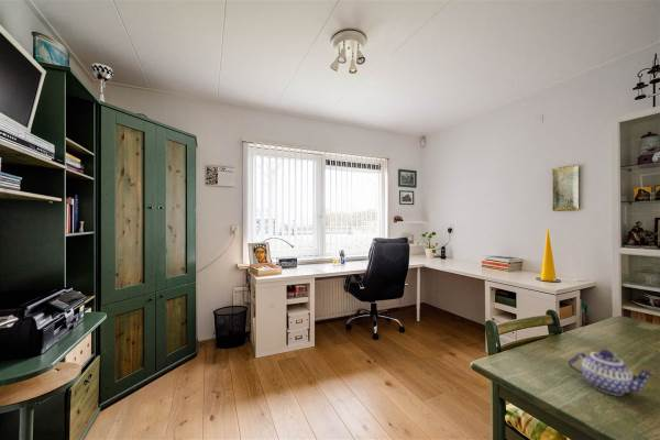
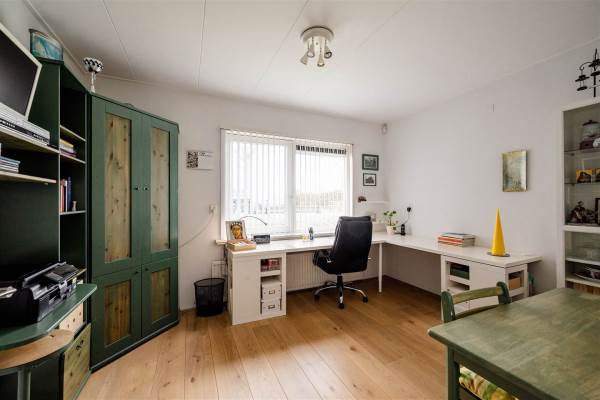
- teapot (607, 369)
